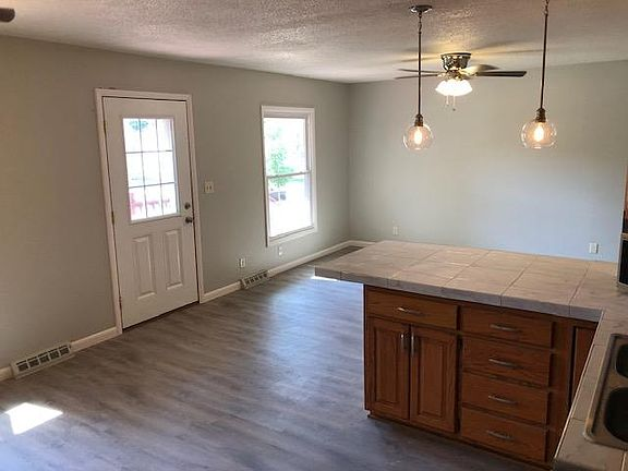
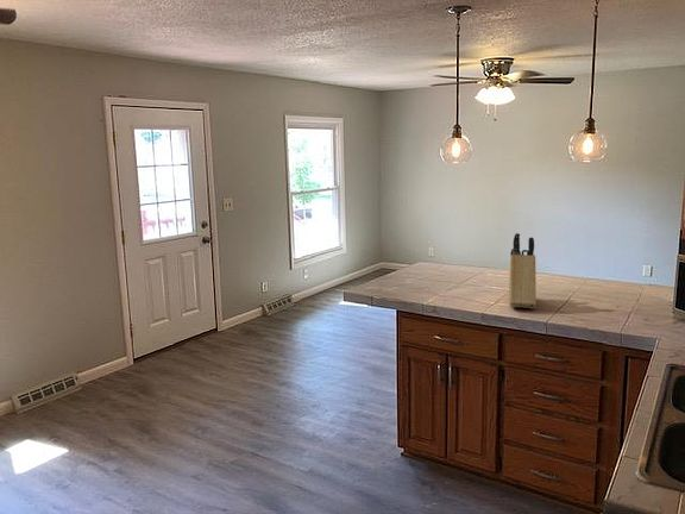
+ knife block (522, 268)
